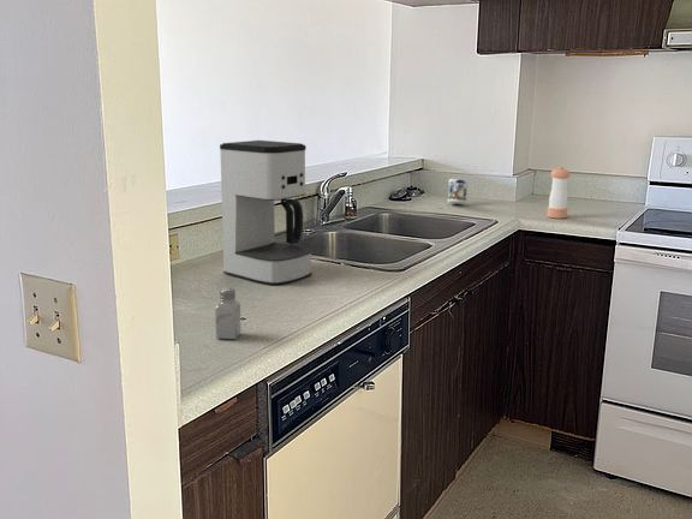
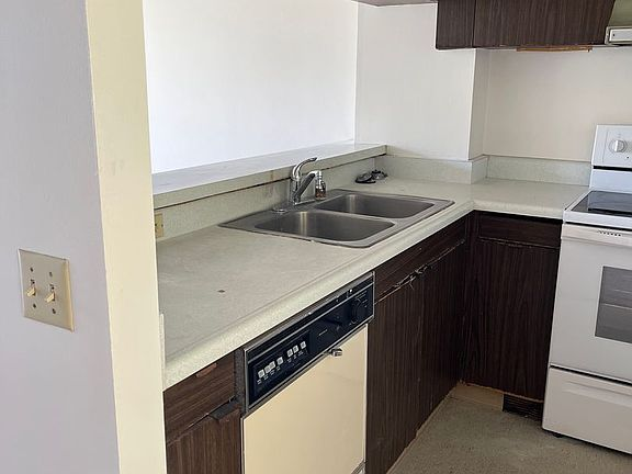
- pepper shaker (559, 191)
- saltshaker (227, 312)
- mug (455, 190)
- coffee maker (273, 209)
